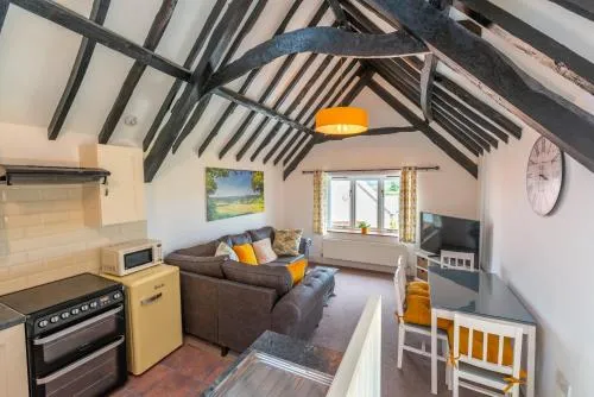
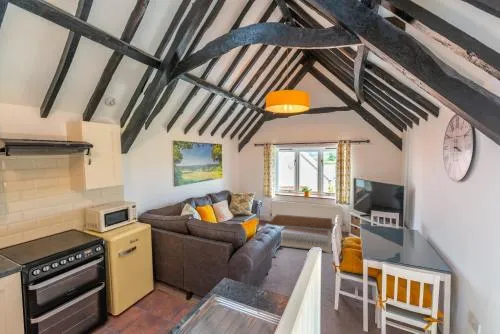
+ coffee table (301, 234)
